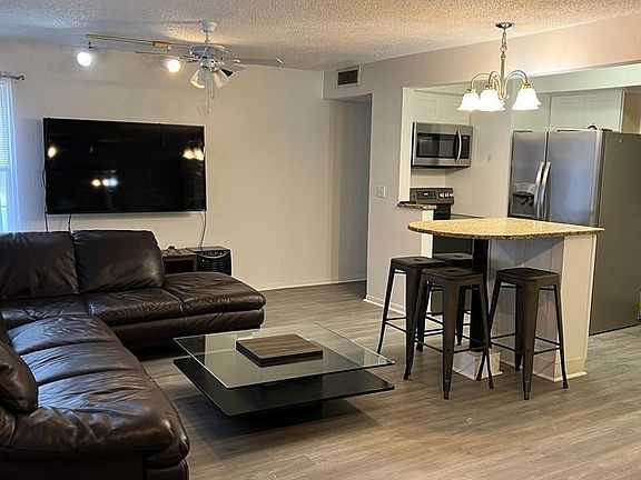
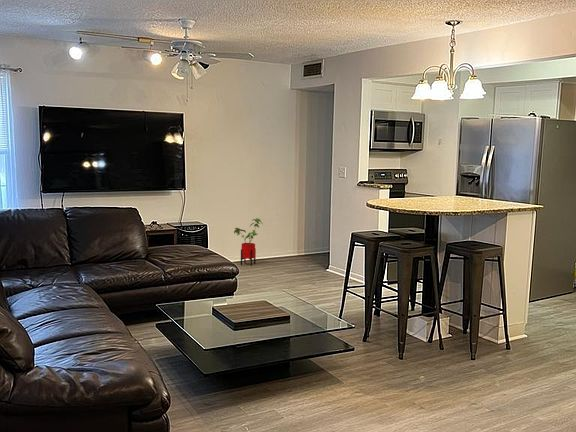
+ house plant (250, 241)
